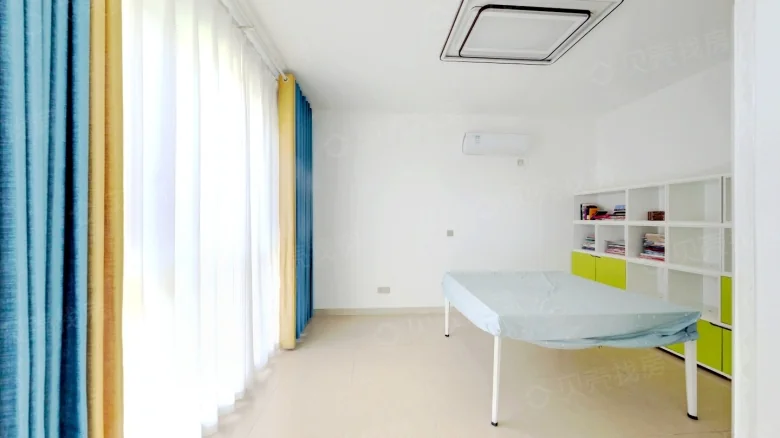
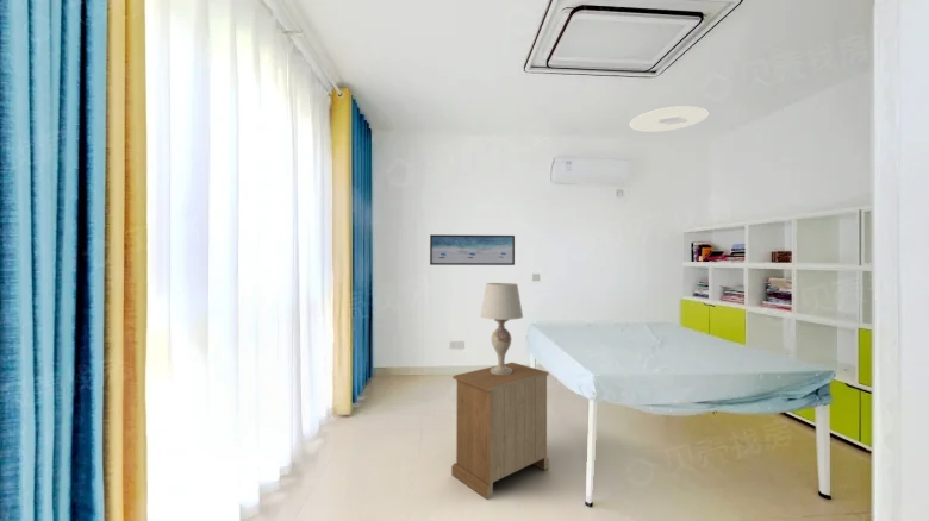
+ ceiling light (667, 117)
+ nightstand (500, 422)
+ wall art (472, 250)
+ table lamp (501, 327)
